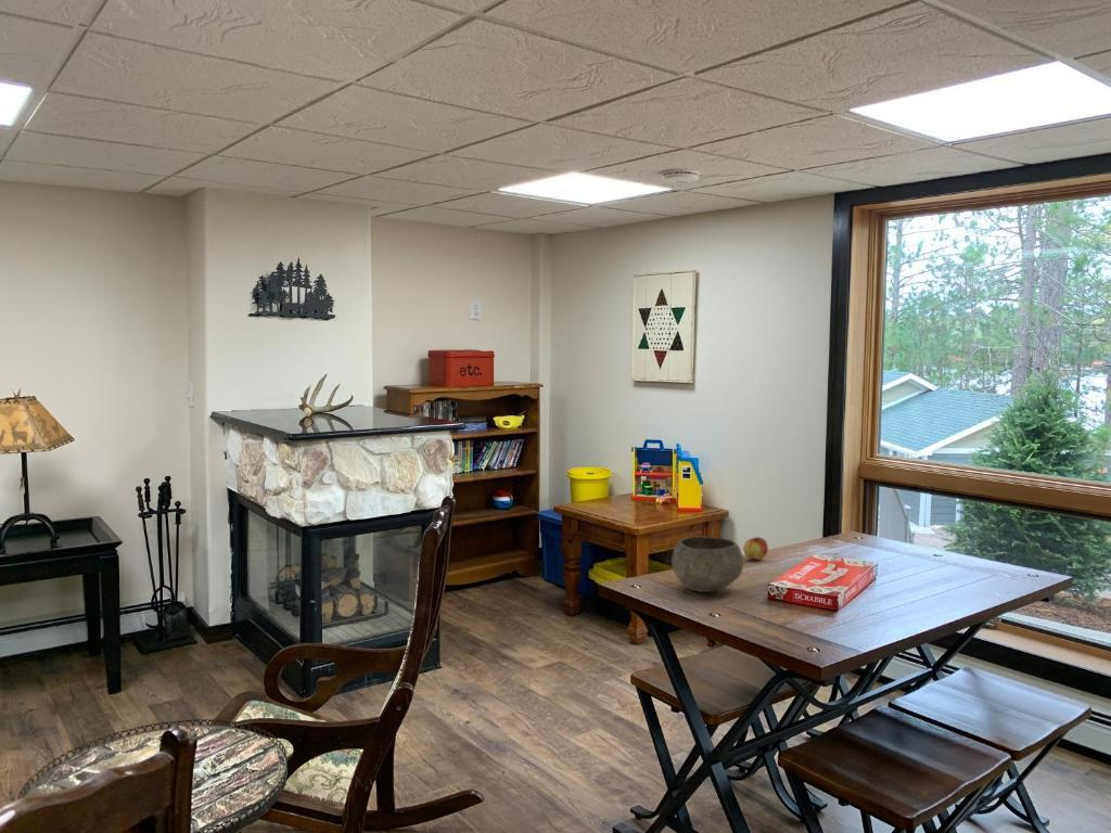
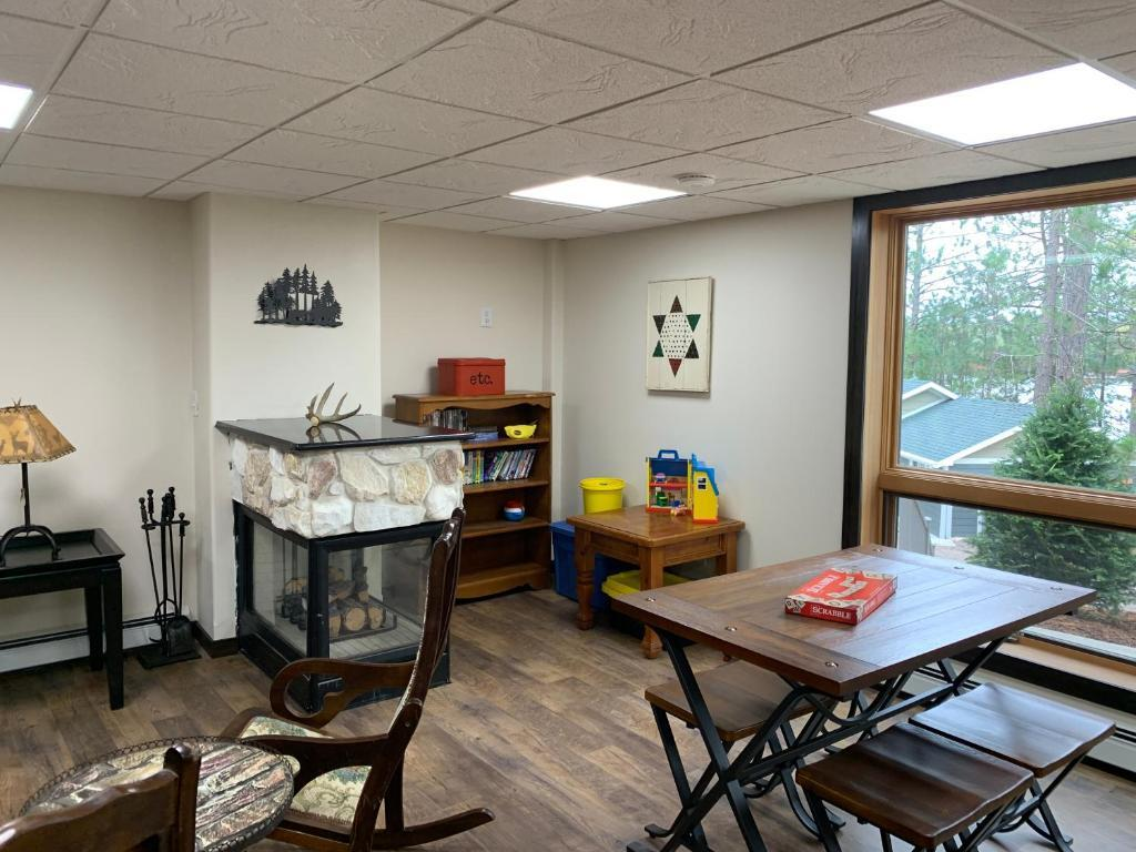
- fruit (755, 548)
- bowl (707, 565)
